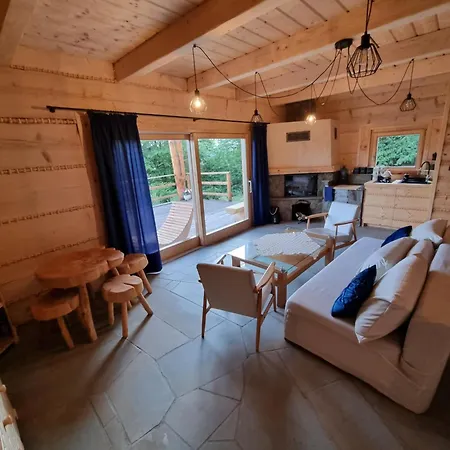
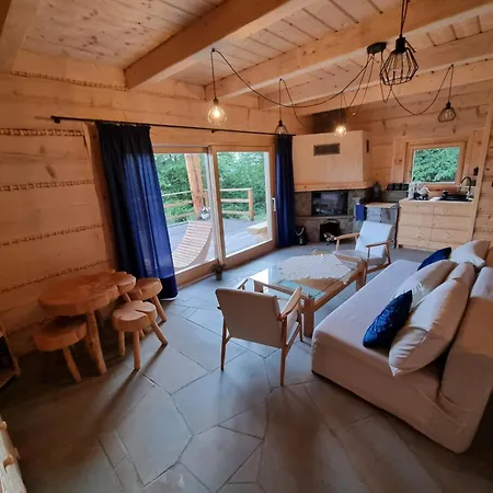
+ potted plant (218, 272)
